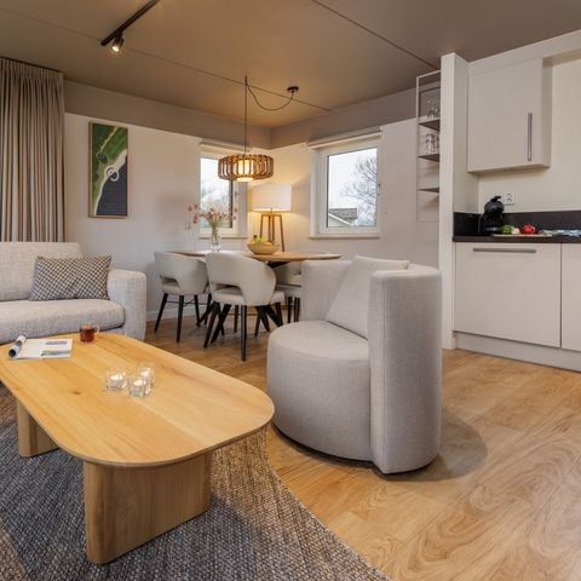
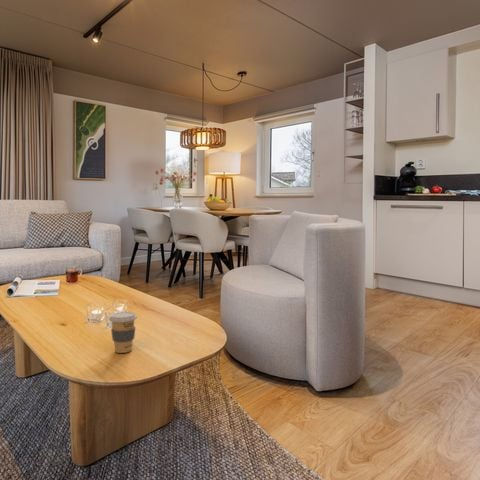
+ coffee cup (123, 332)
